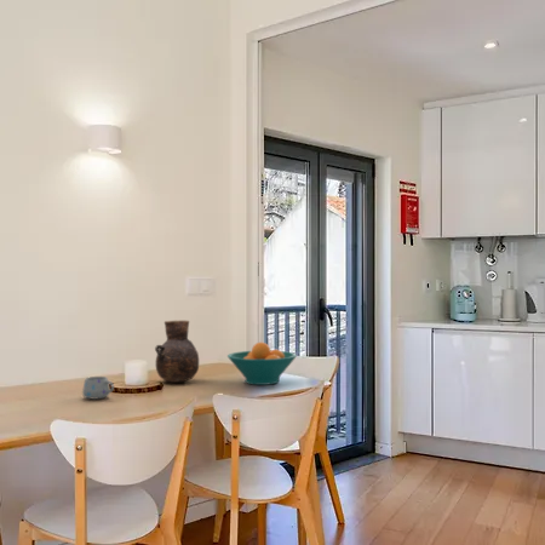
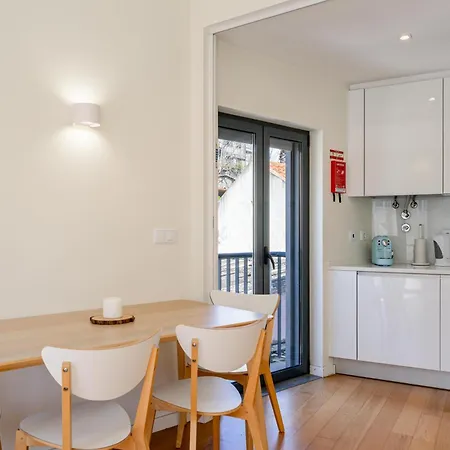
- mug (99, 388)
- vase (177, 350)
- fruit bowl (262, 362)
